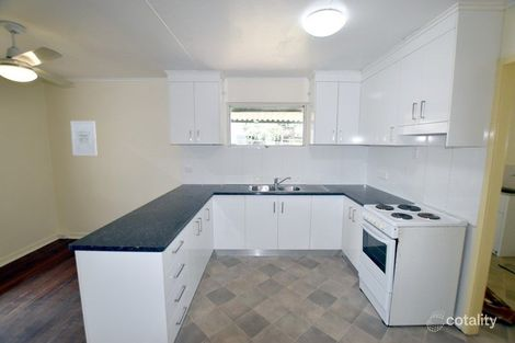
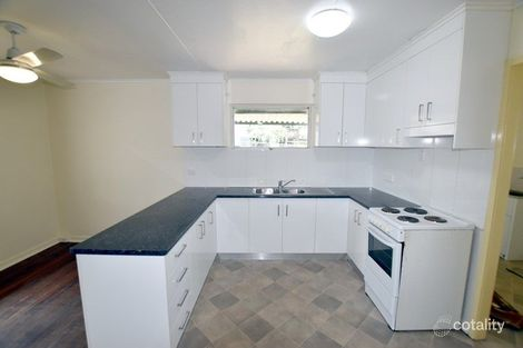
- wall art (83, 138)
